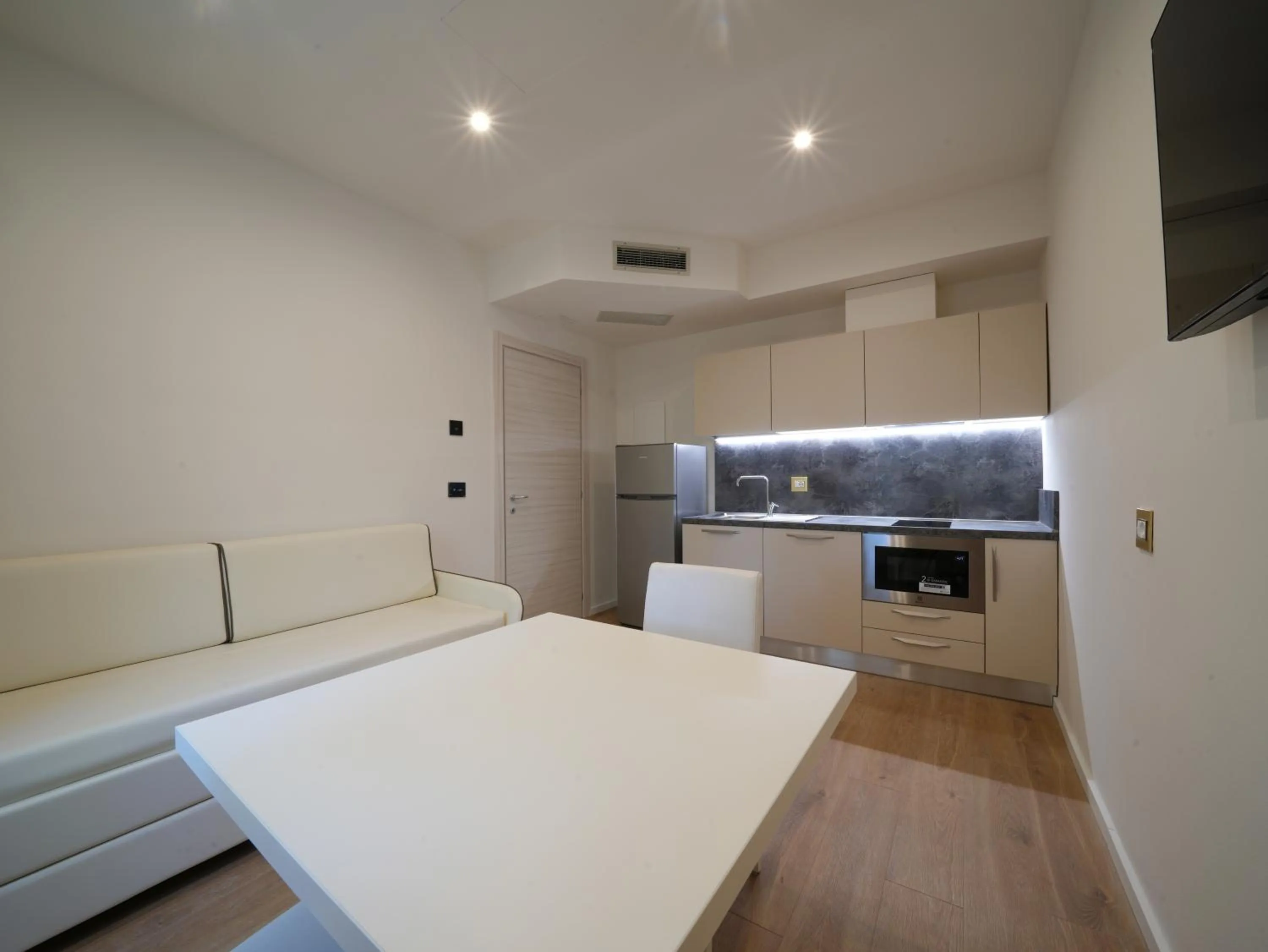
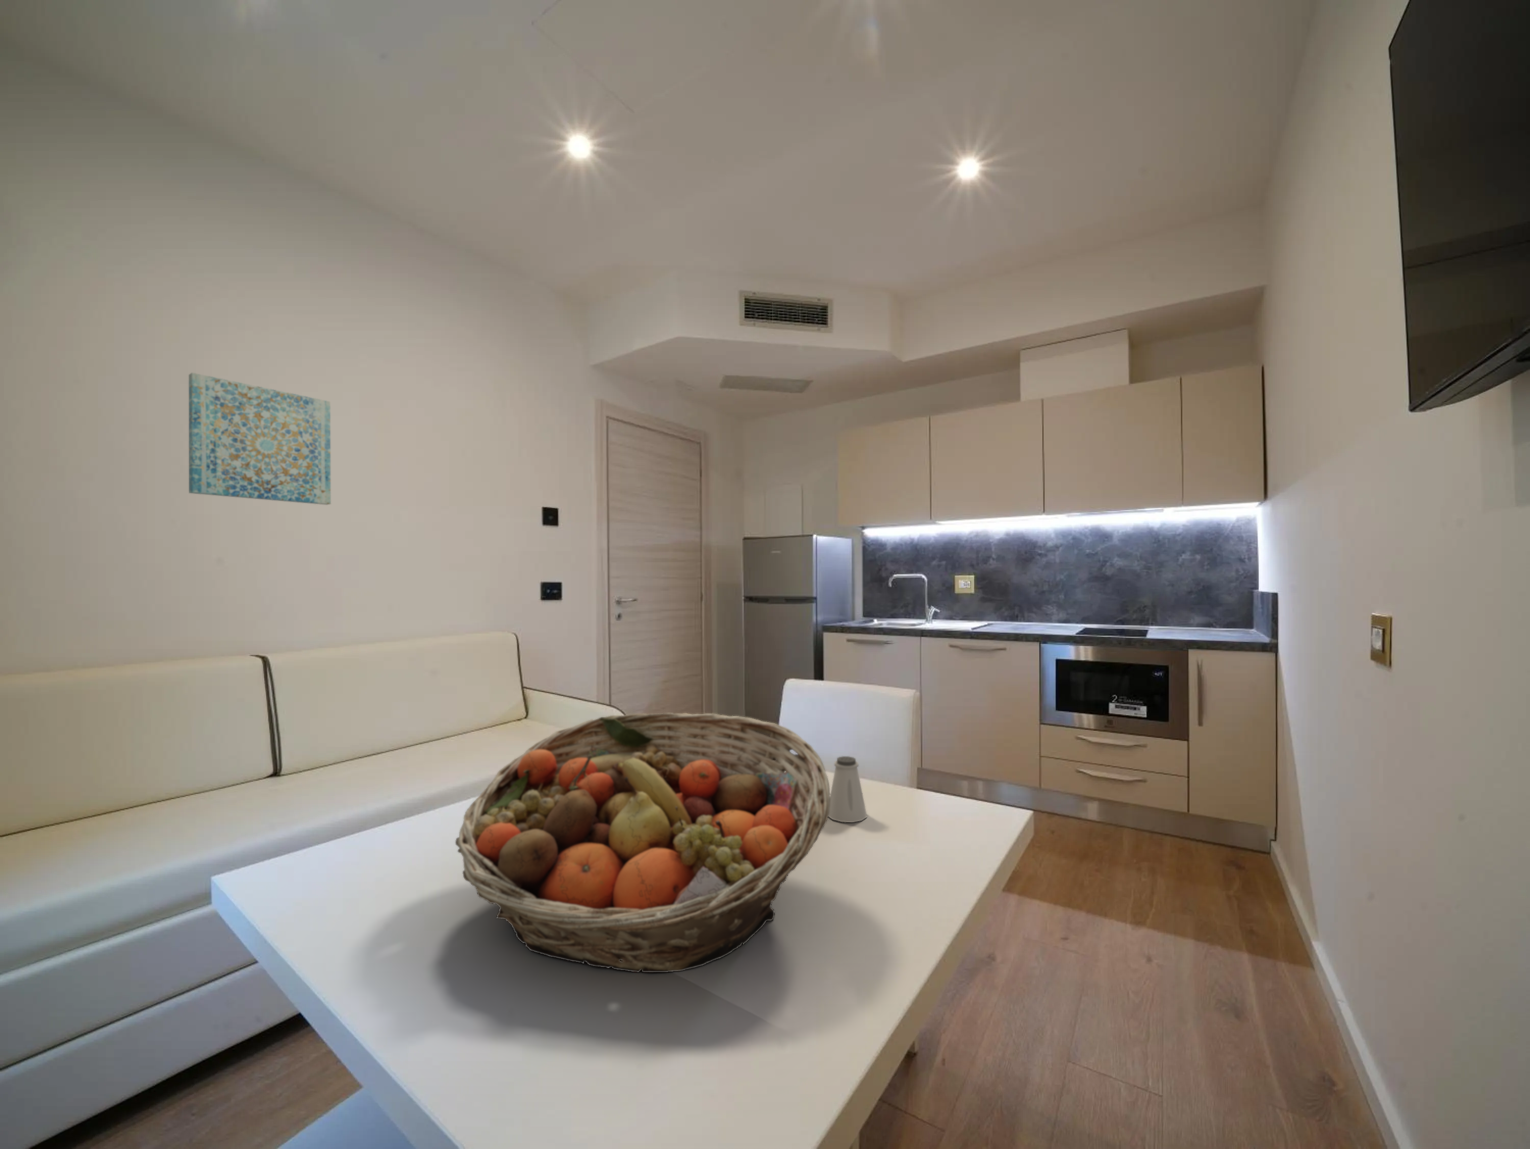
+ saltshaker (846, 786)
+ fruit basket (648, 818)
+ wall art (264, 444)
